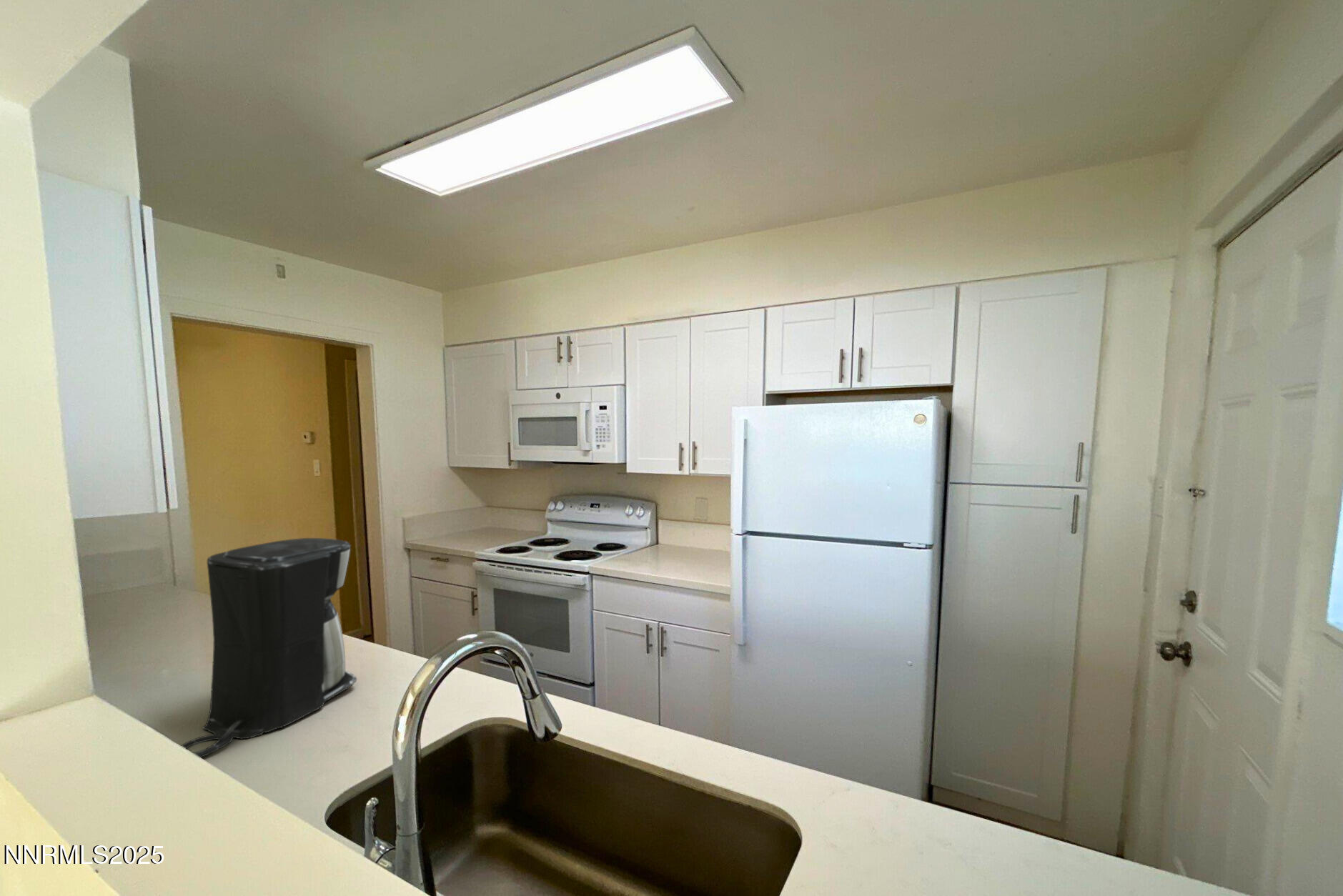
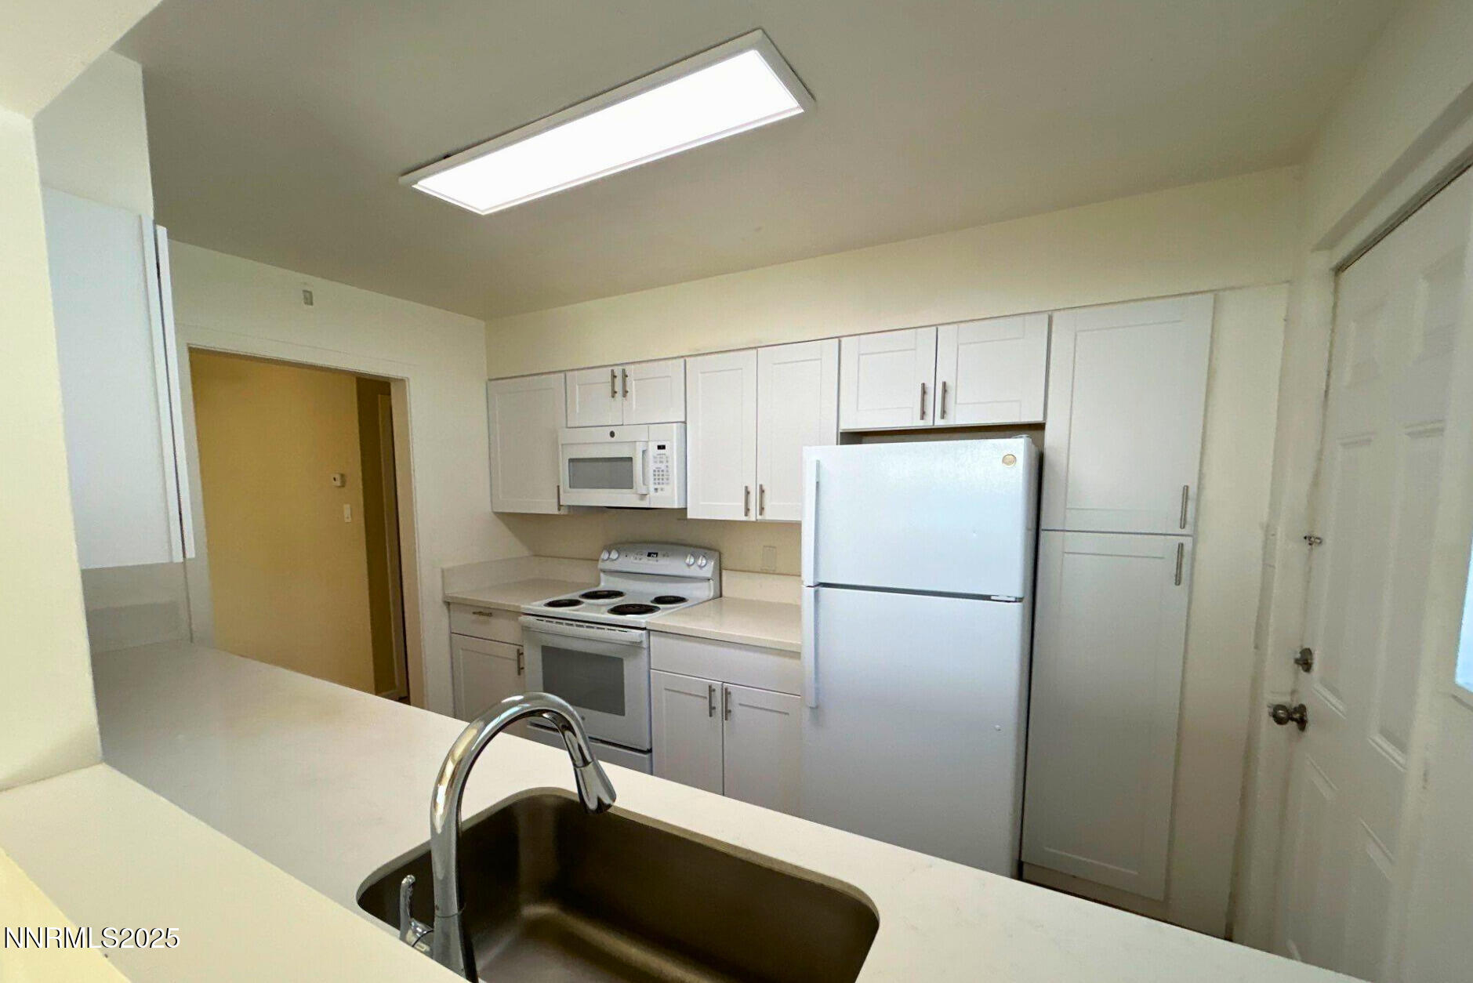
- coffee maker (259, 628)
